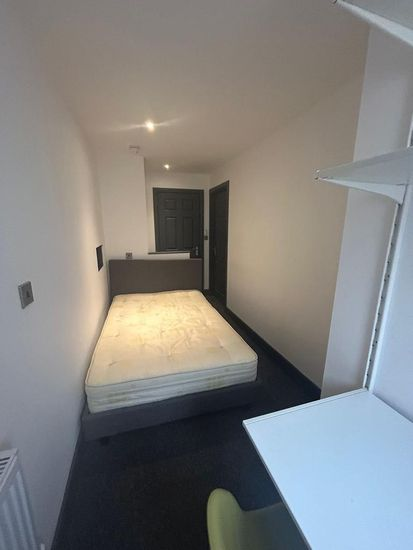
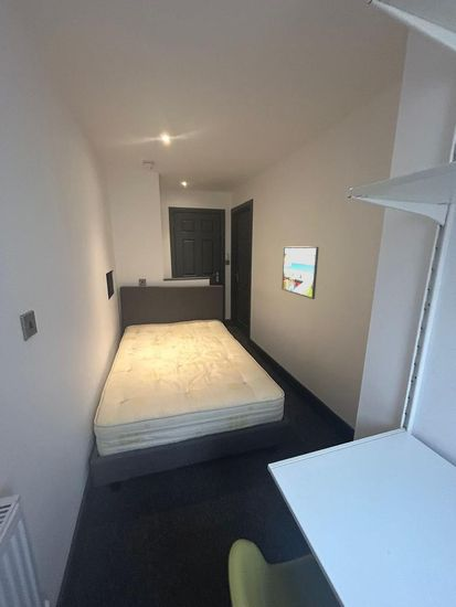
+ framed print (297, 270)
